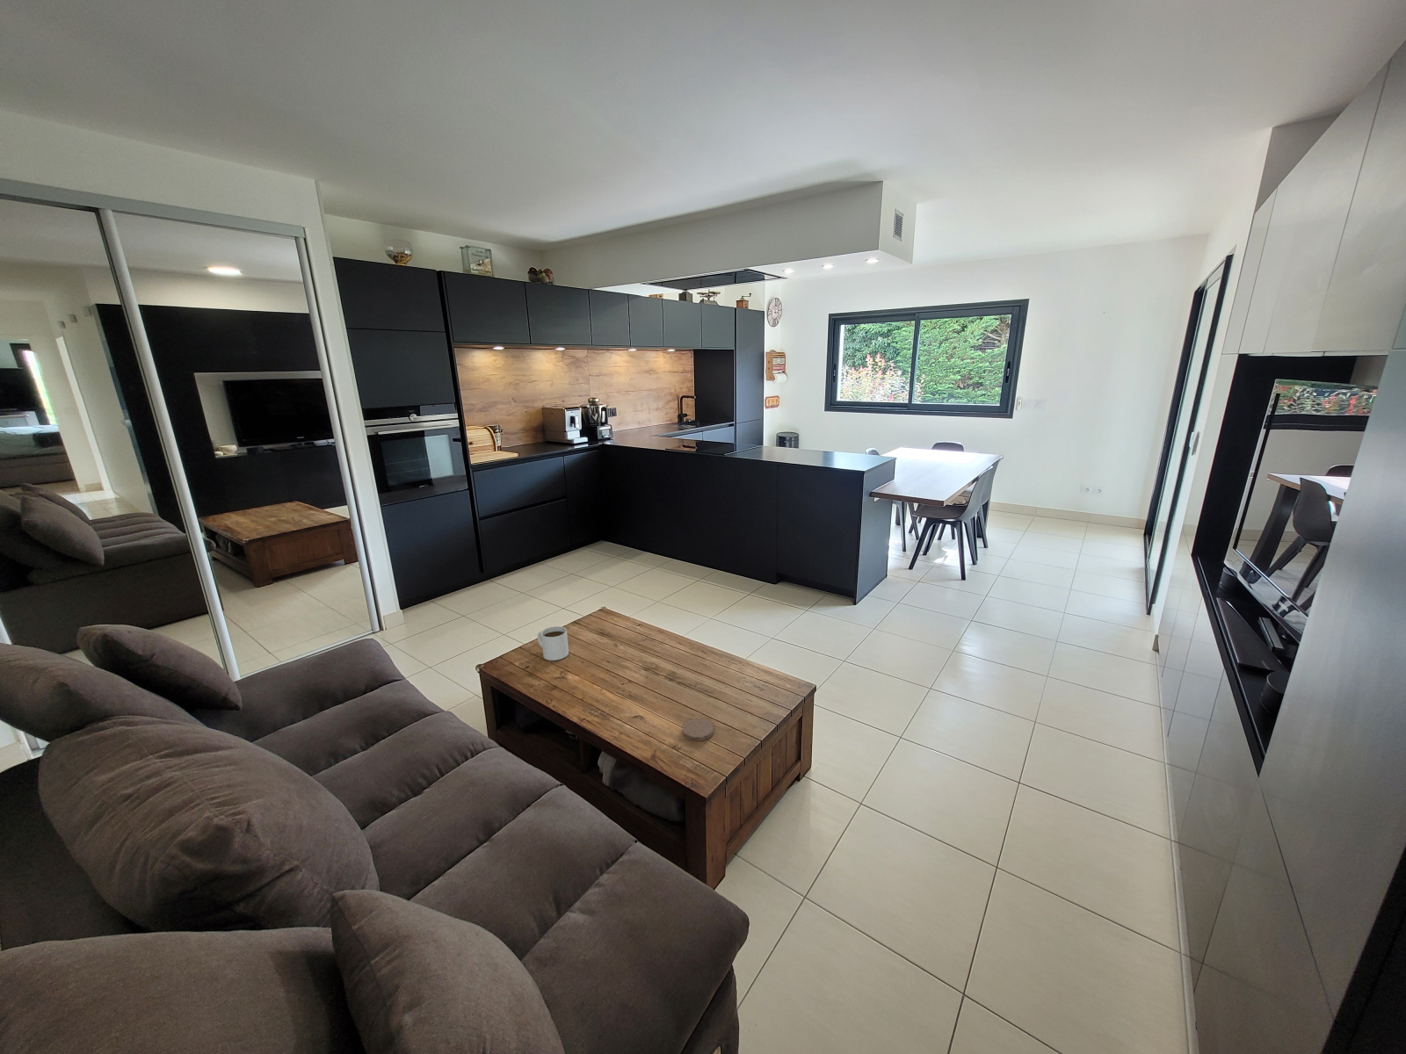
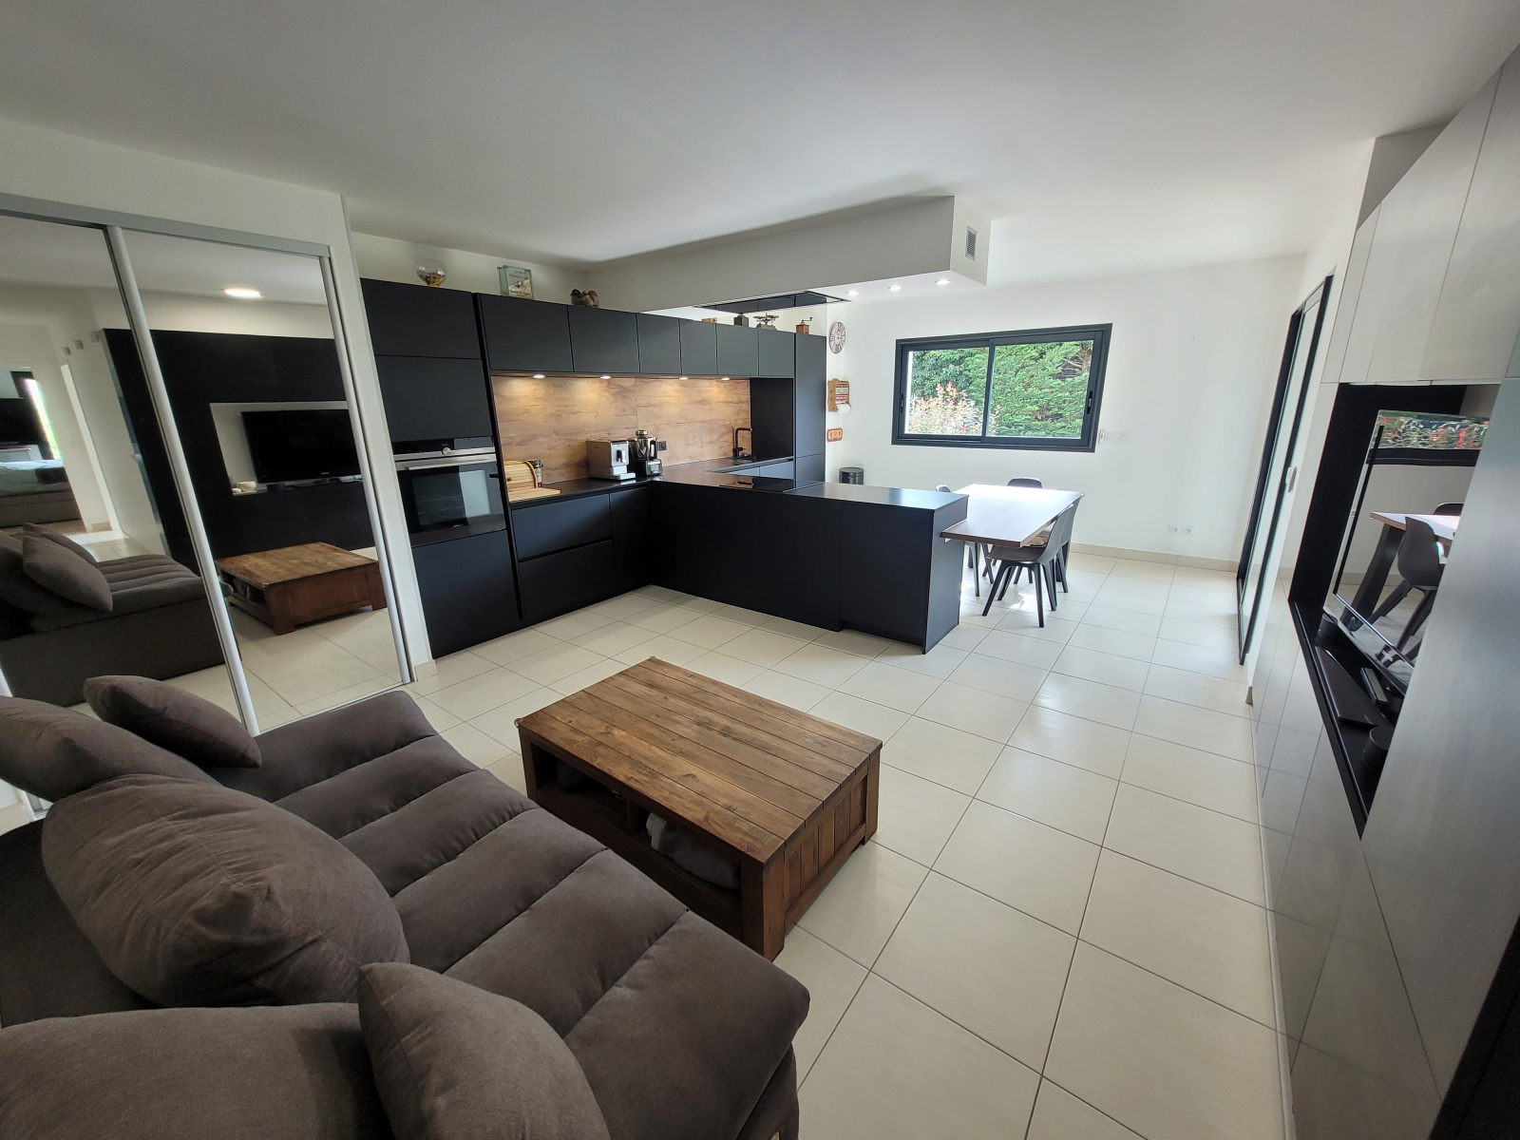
- mug (551, 641)
- coaster (697, 728)
